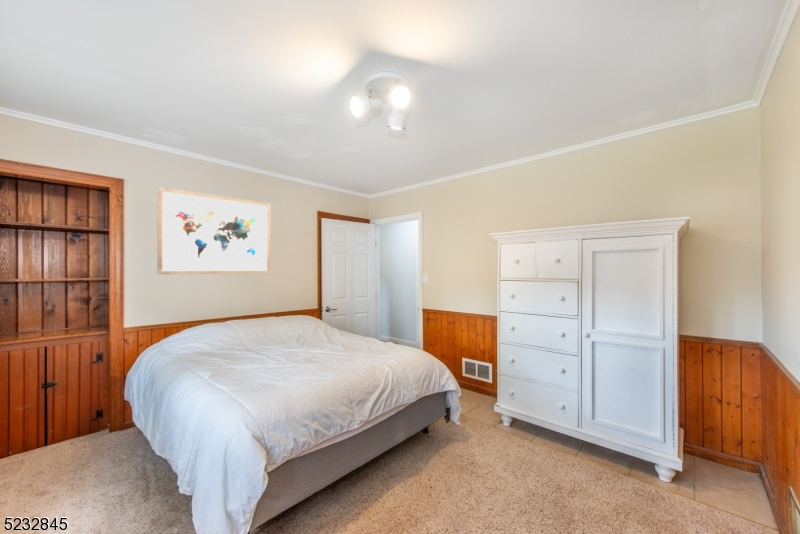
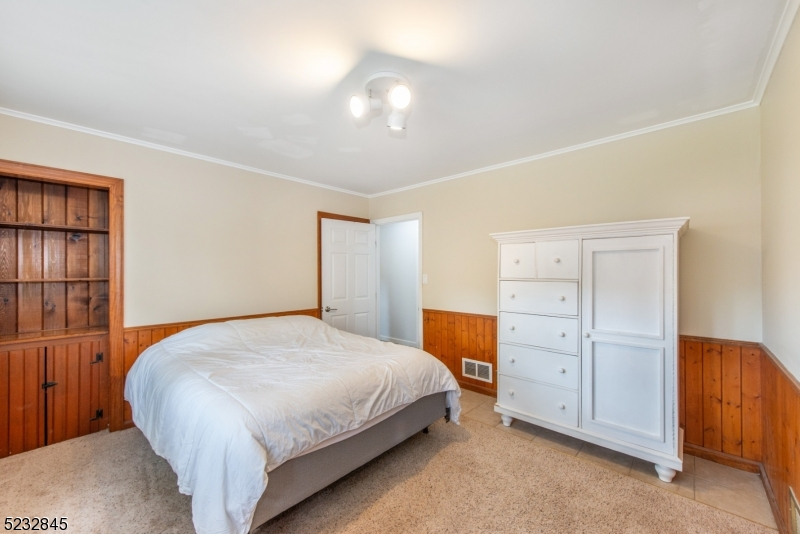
- wall art (220, 235)
